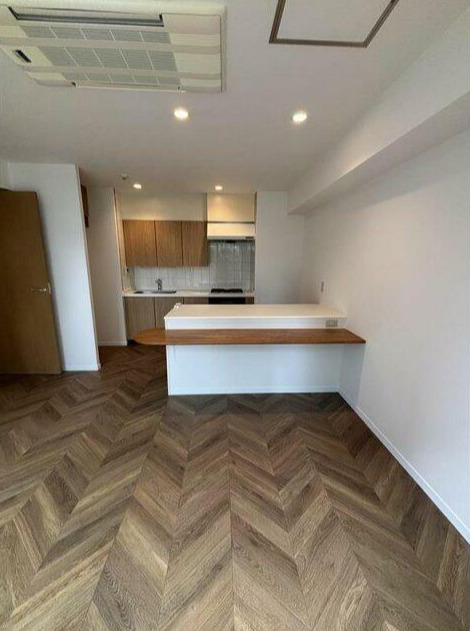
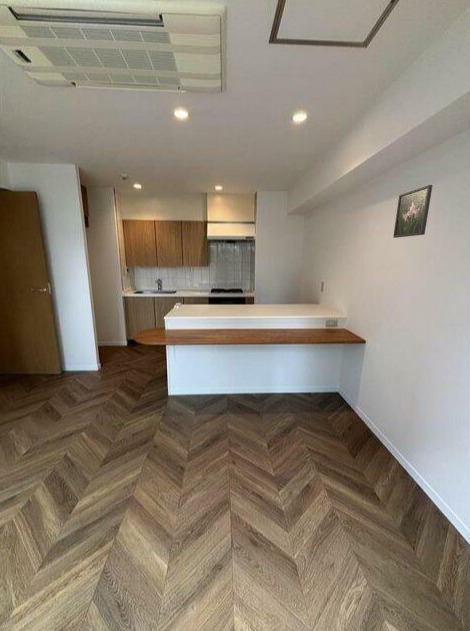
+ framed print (411, 213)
